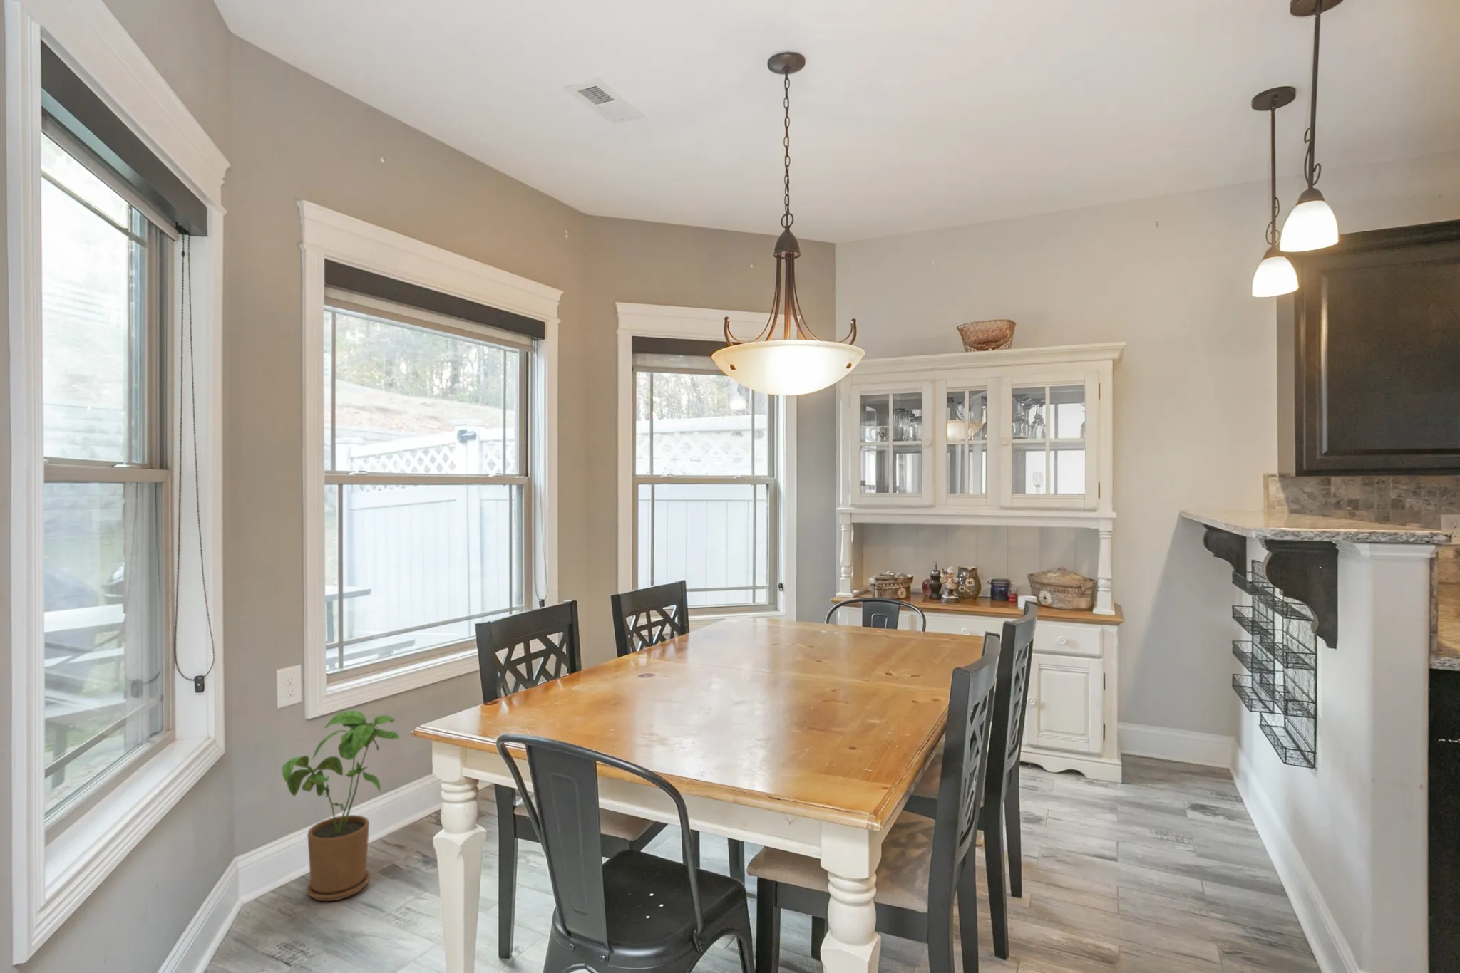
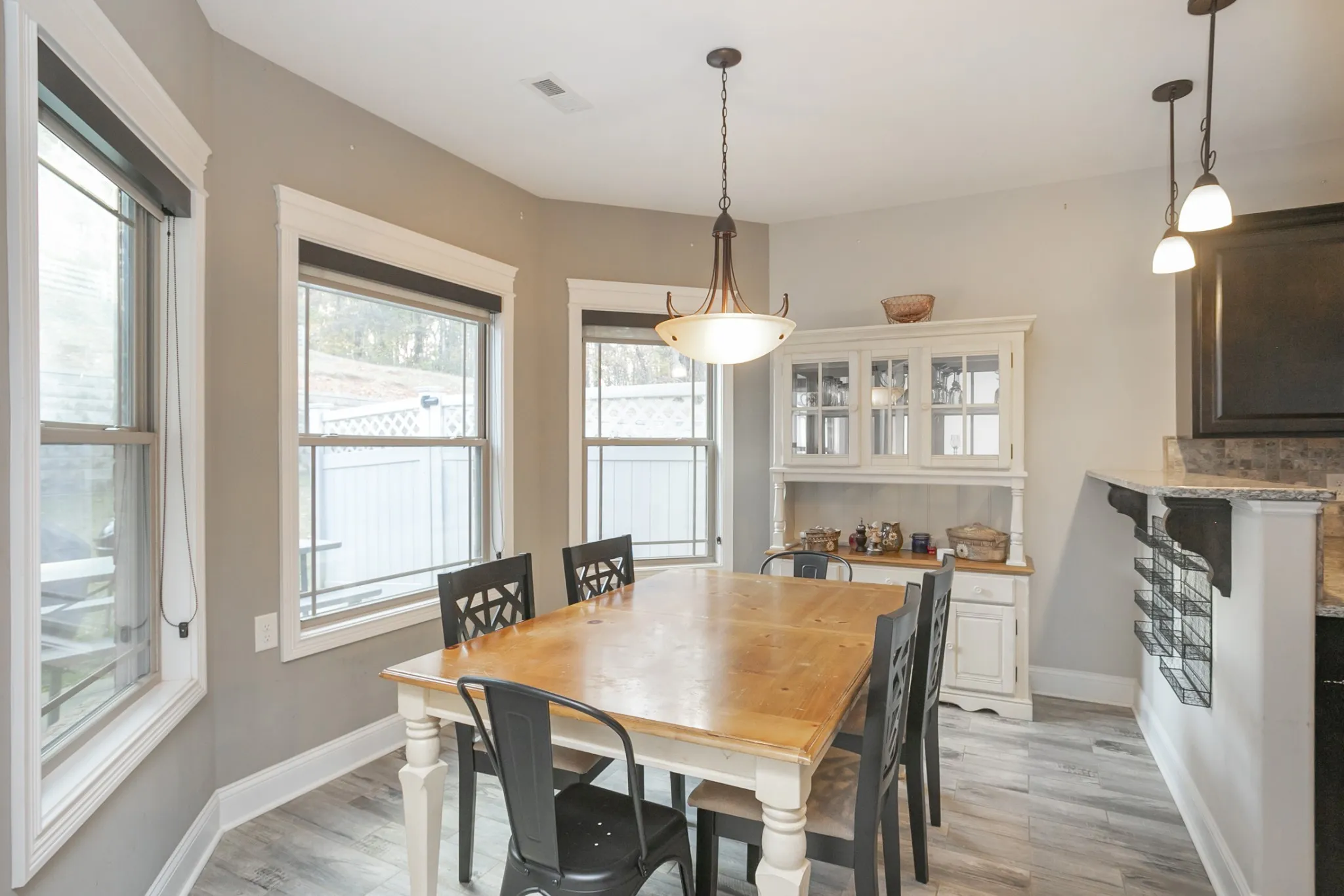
- house plant (335, 803)
